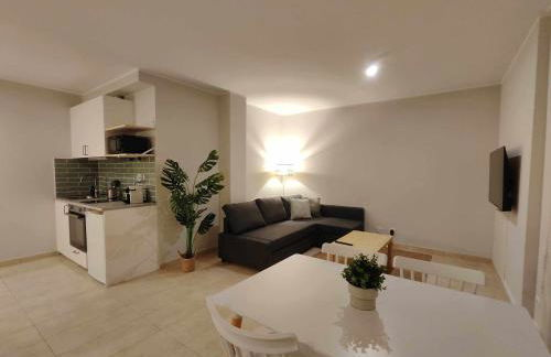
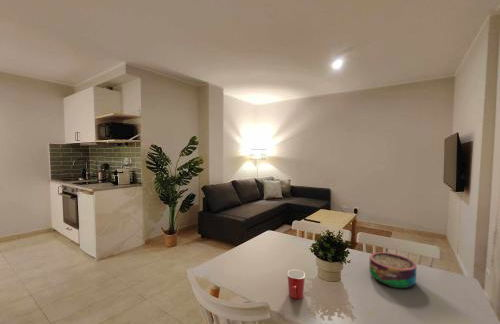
+ mug (295, 286)
+ bowl (391, 269)
